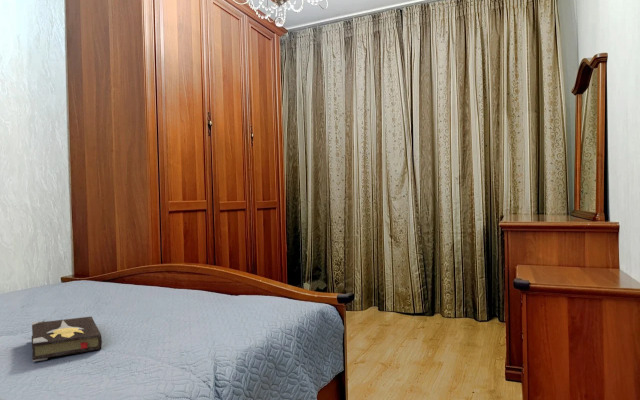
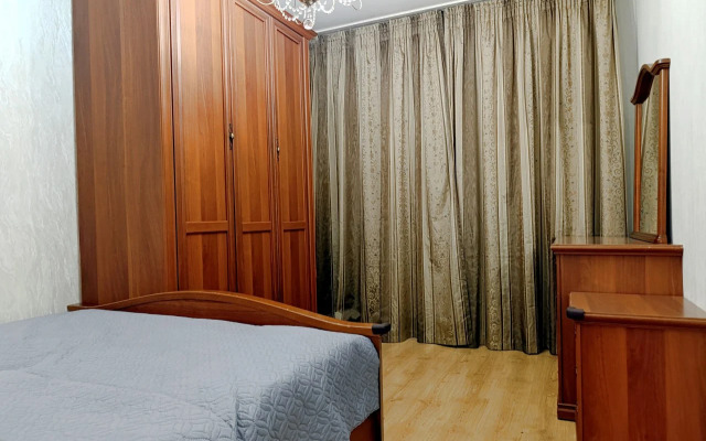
- hardback book (65, 334)
